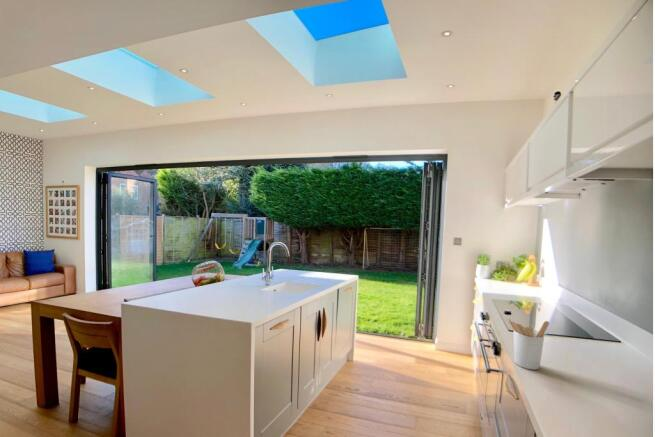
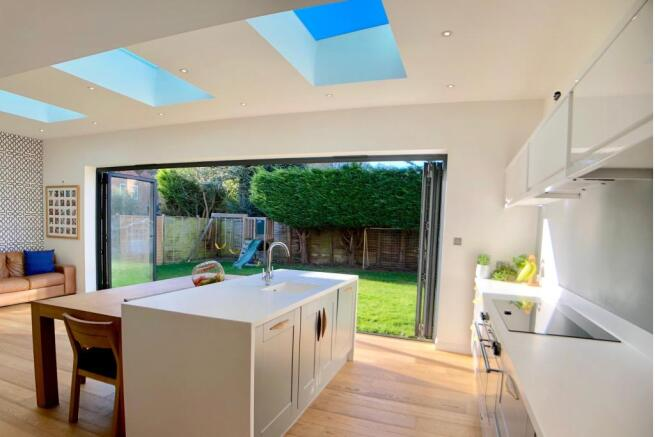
- utensil holder (526, 342)
